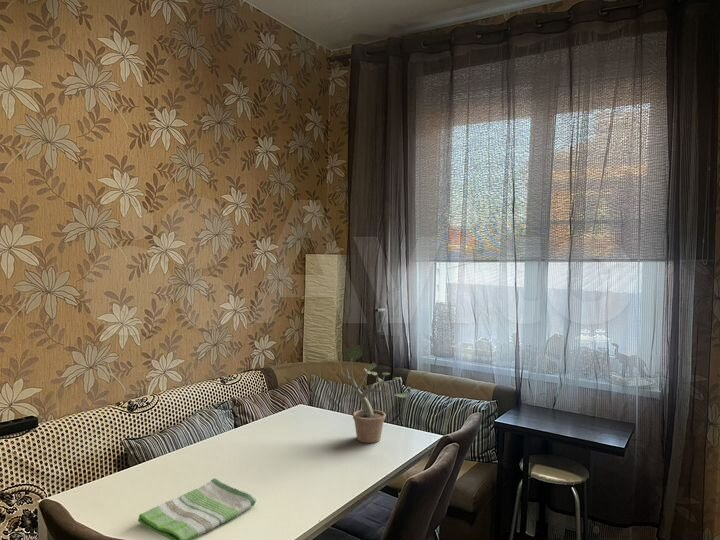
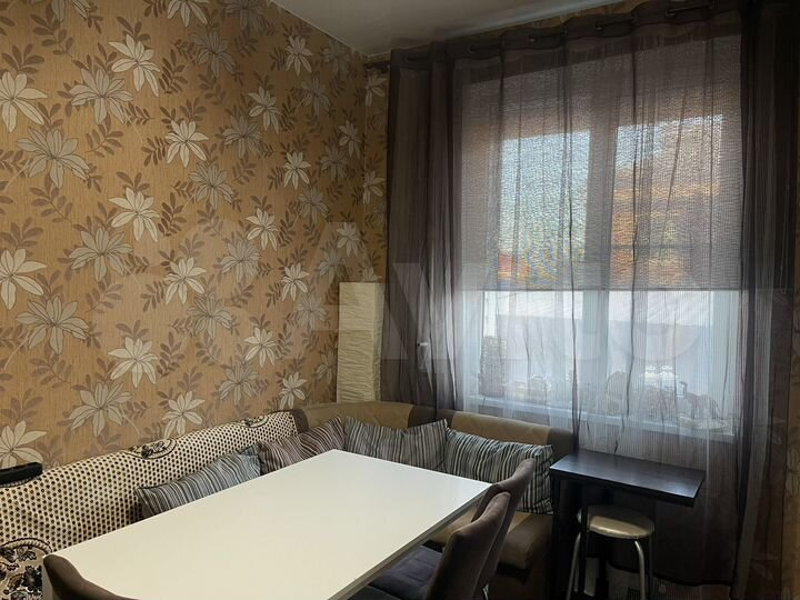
- potted plant (365, 390)
- dish towel (199, 507)
